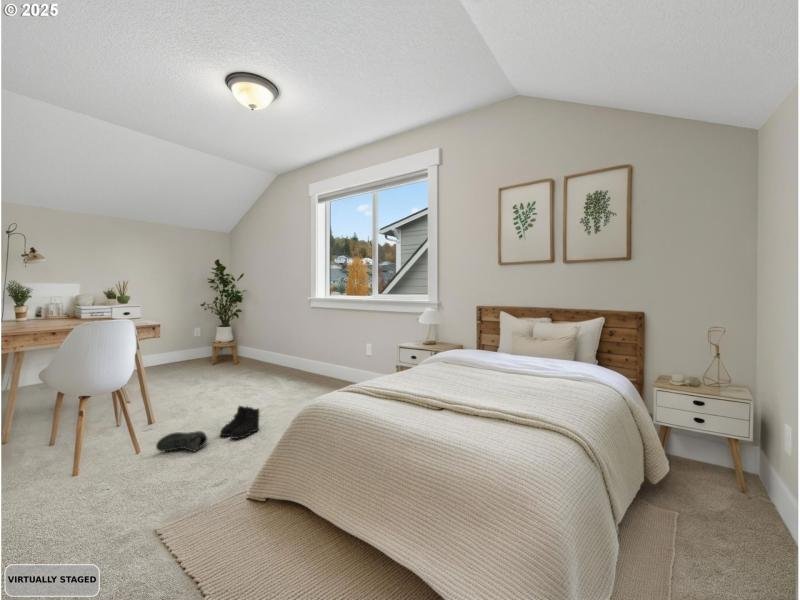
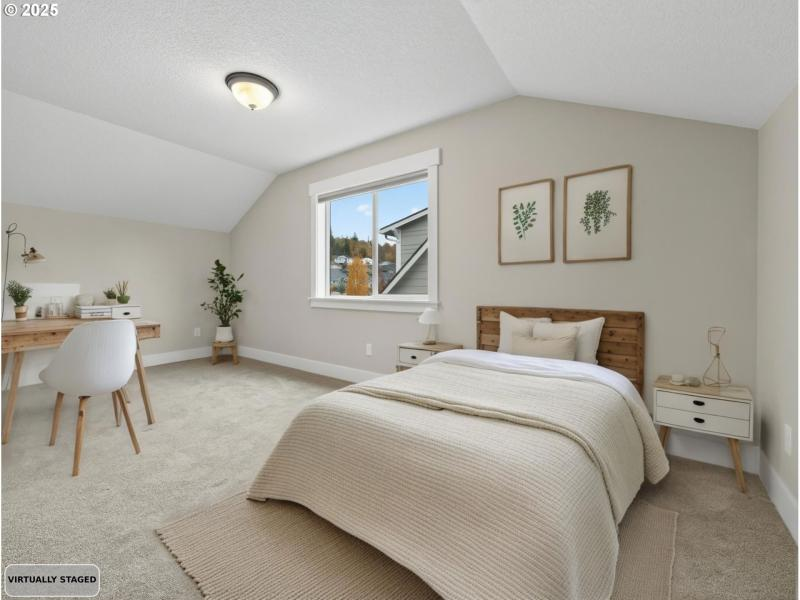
- boots (240, 420)
- sneaker (183, 442)
